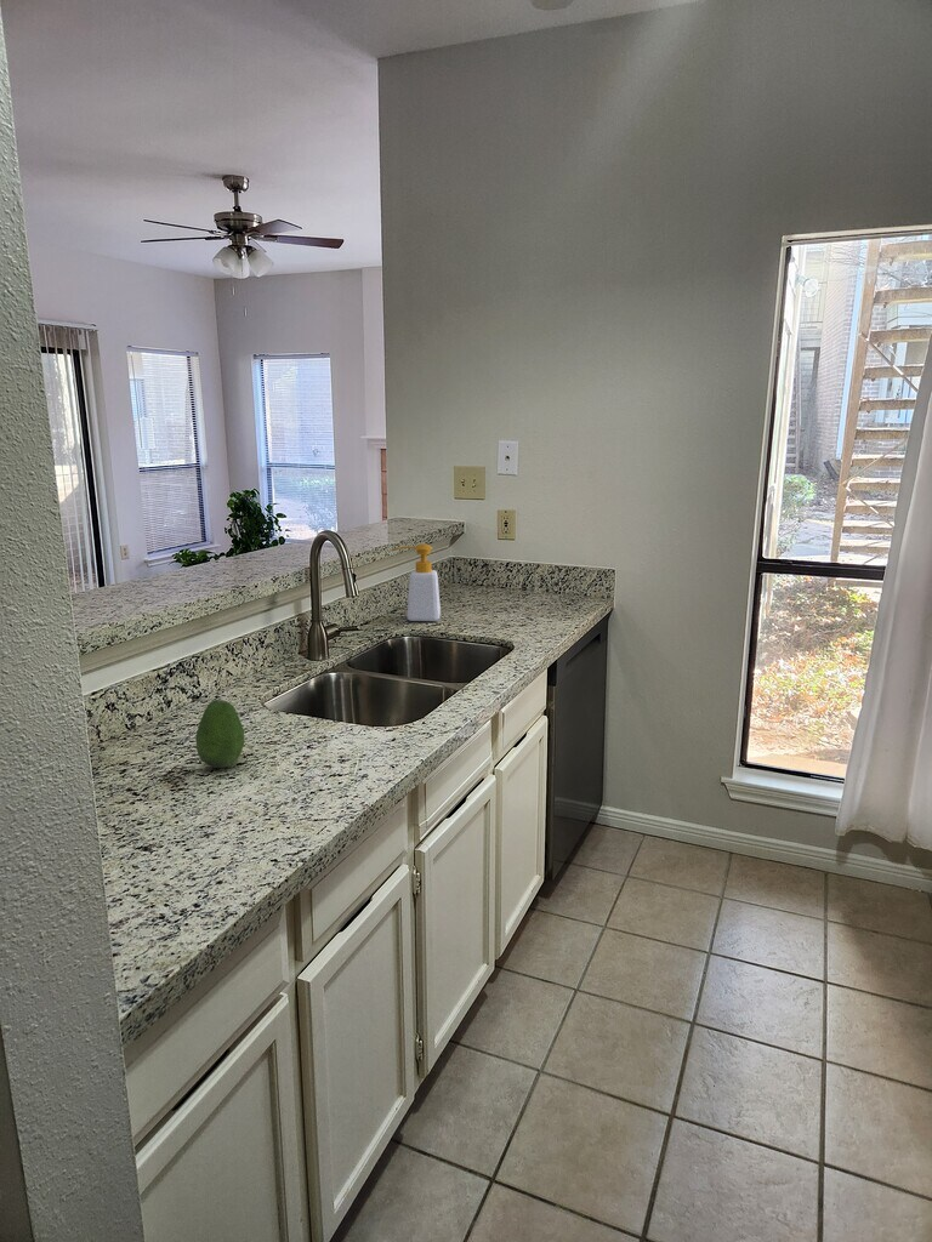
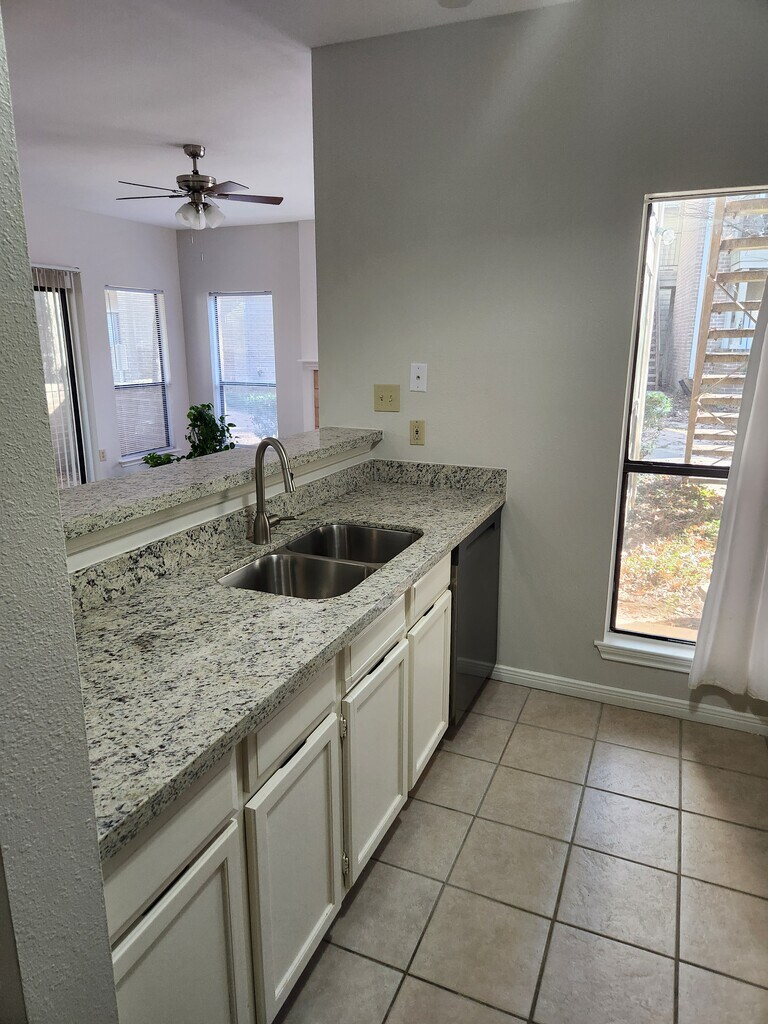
- soap bottle (416, 581)
- fruit (220, 733)
